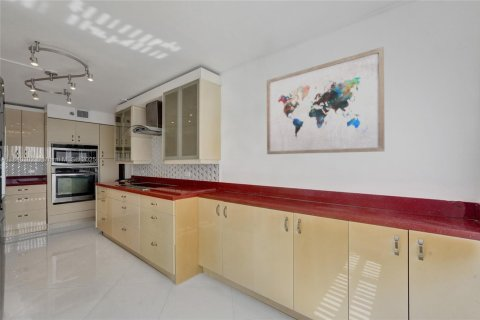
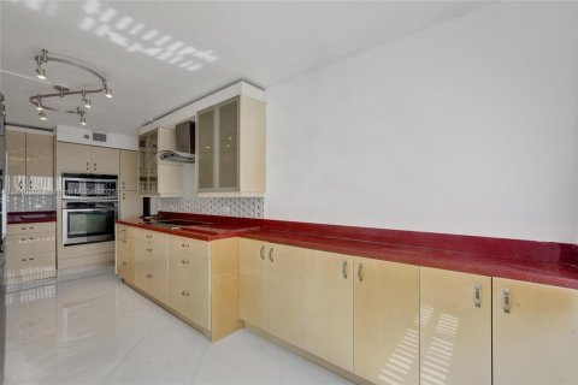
- wall art (315, 109)
